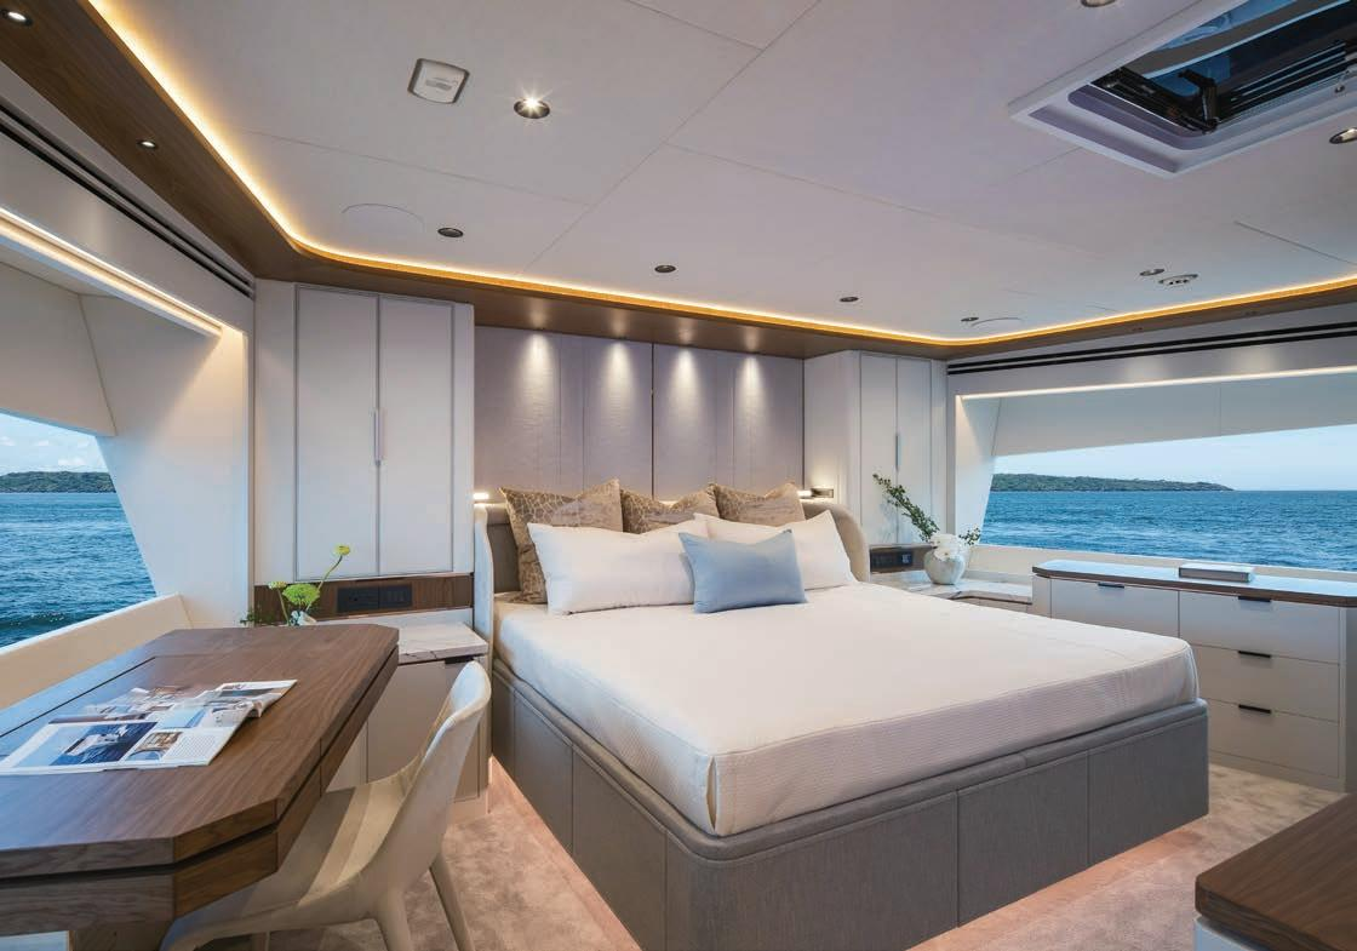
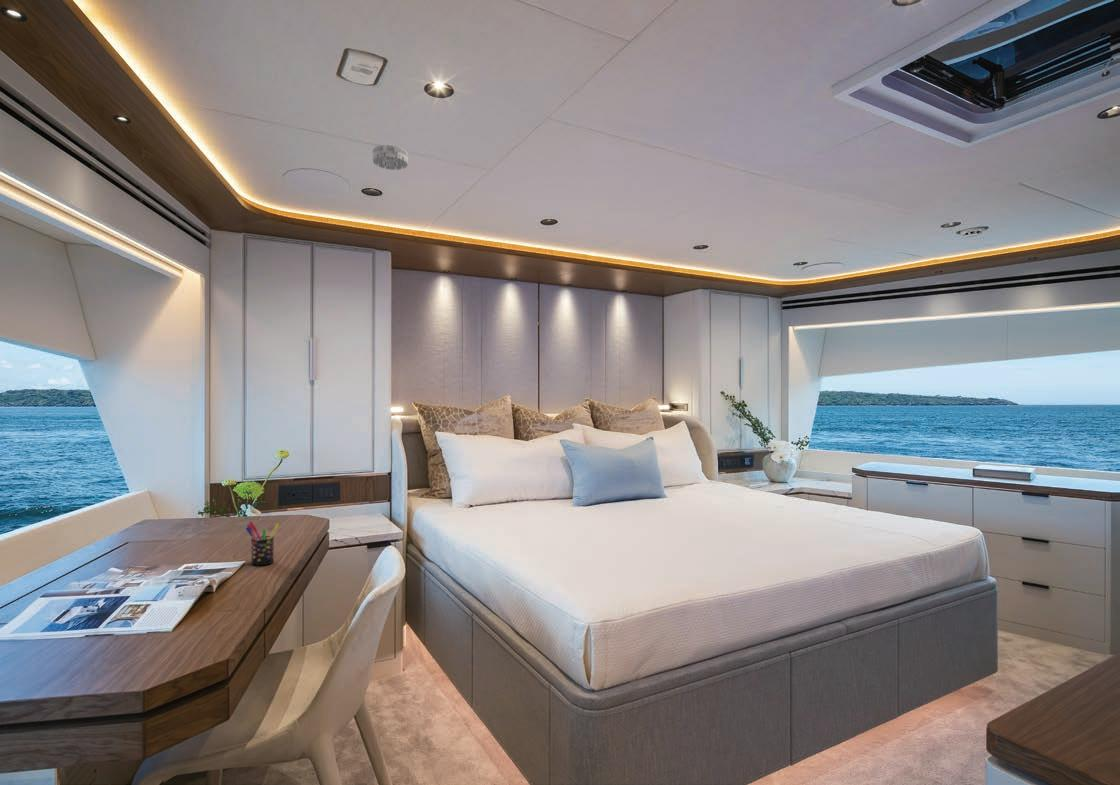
+ smoke detector (390, 156)
+ pen holder (261, 542)
